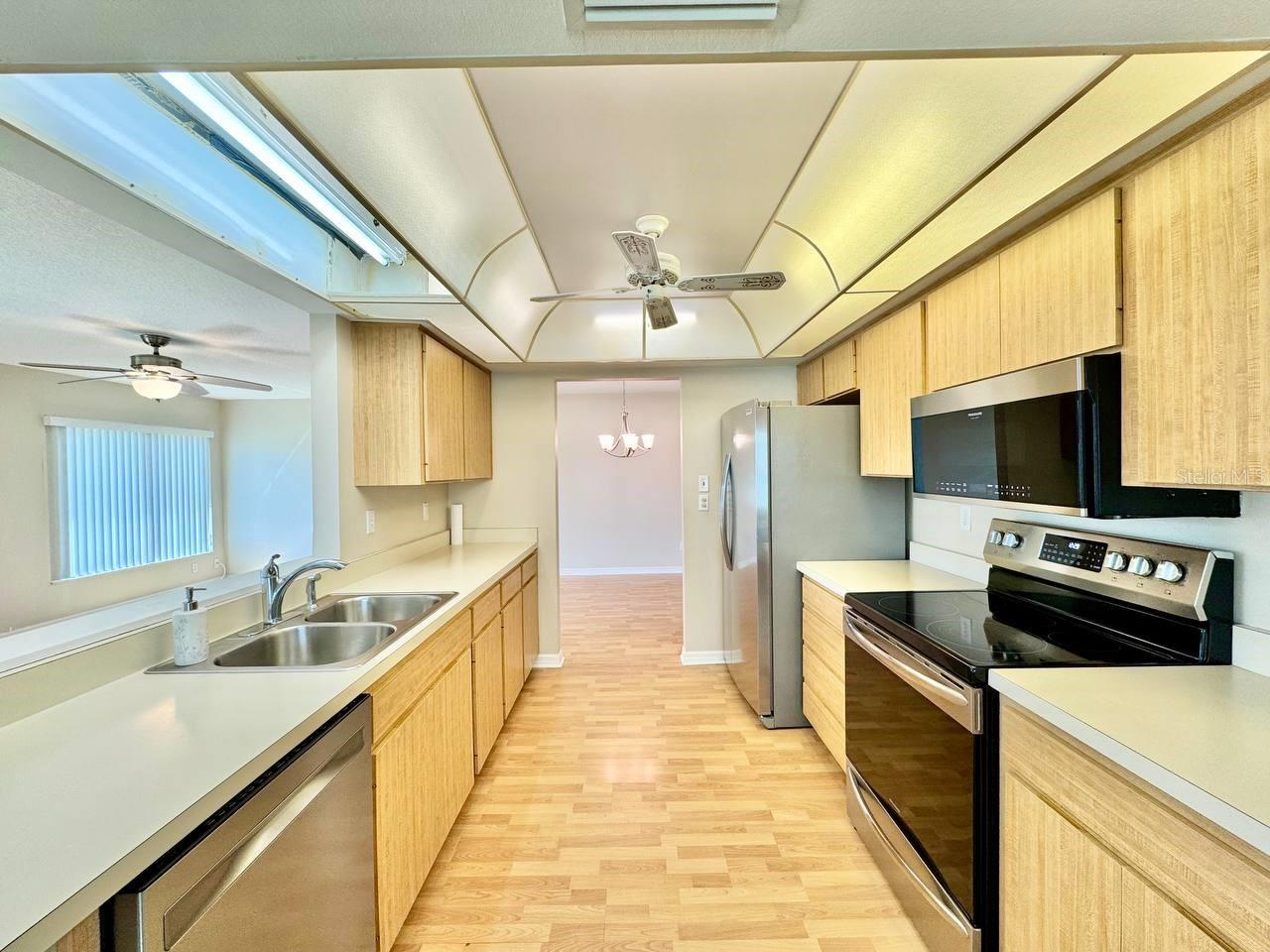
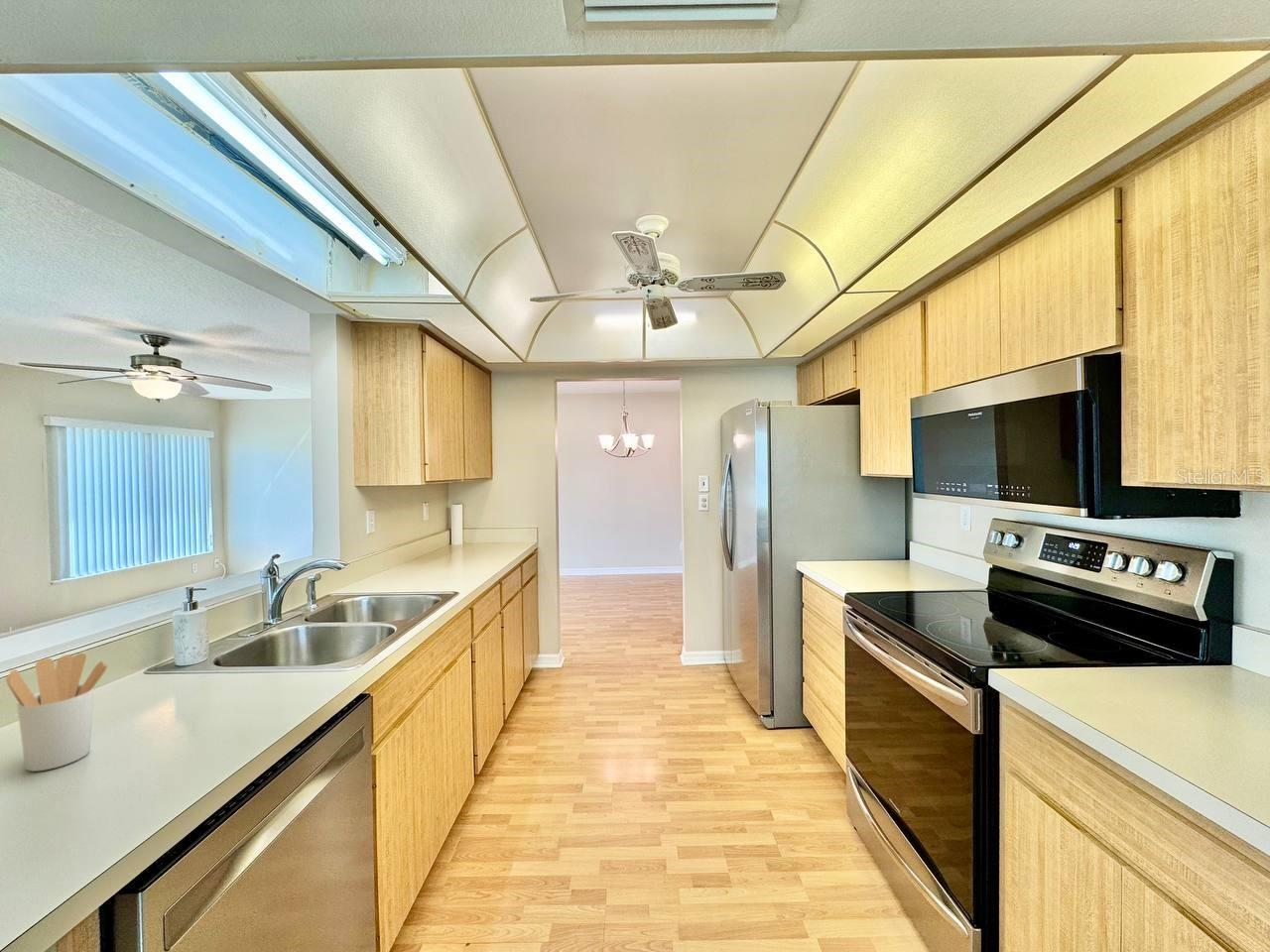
+ utensil holder (59, 706)
